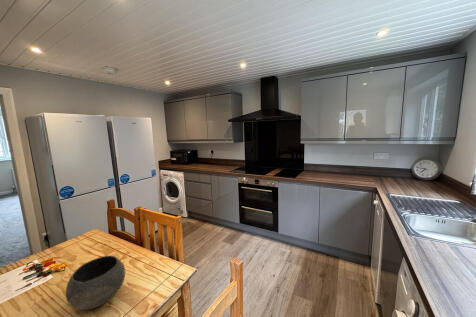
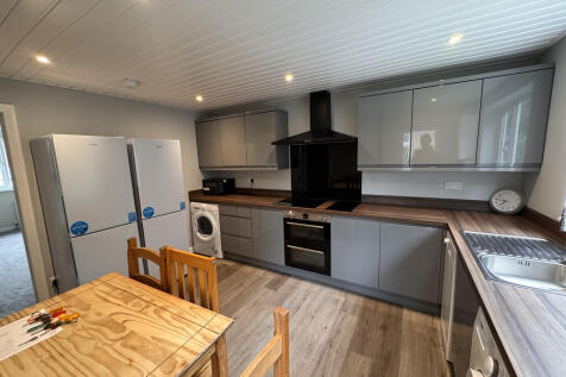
- bowl (98, 282)
